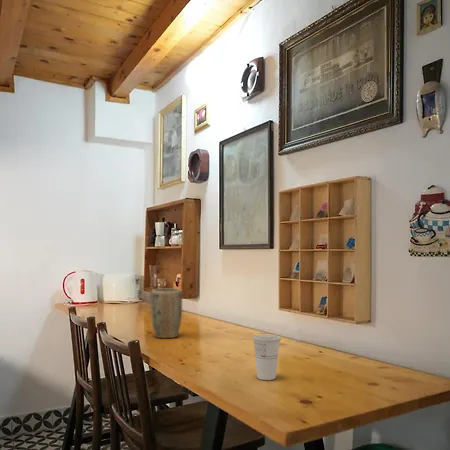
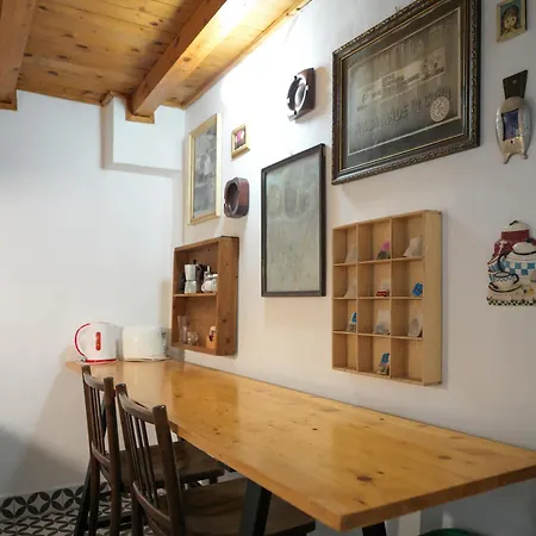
- cup (266, 356)
- plant pot (166, 312)
